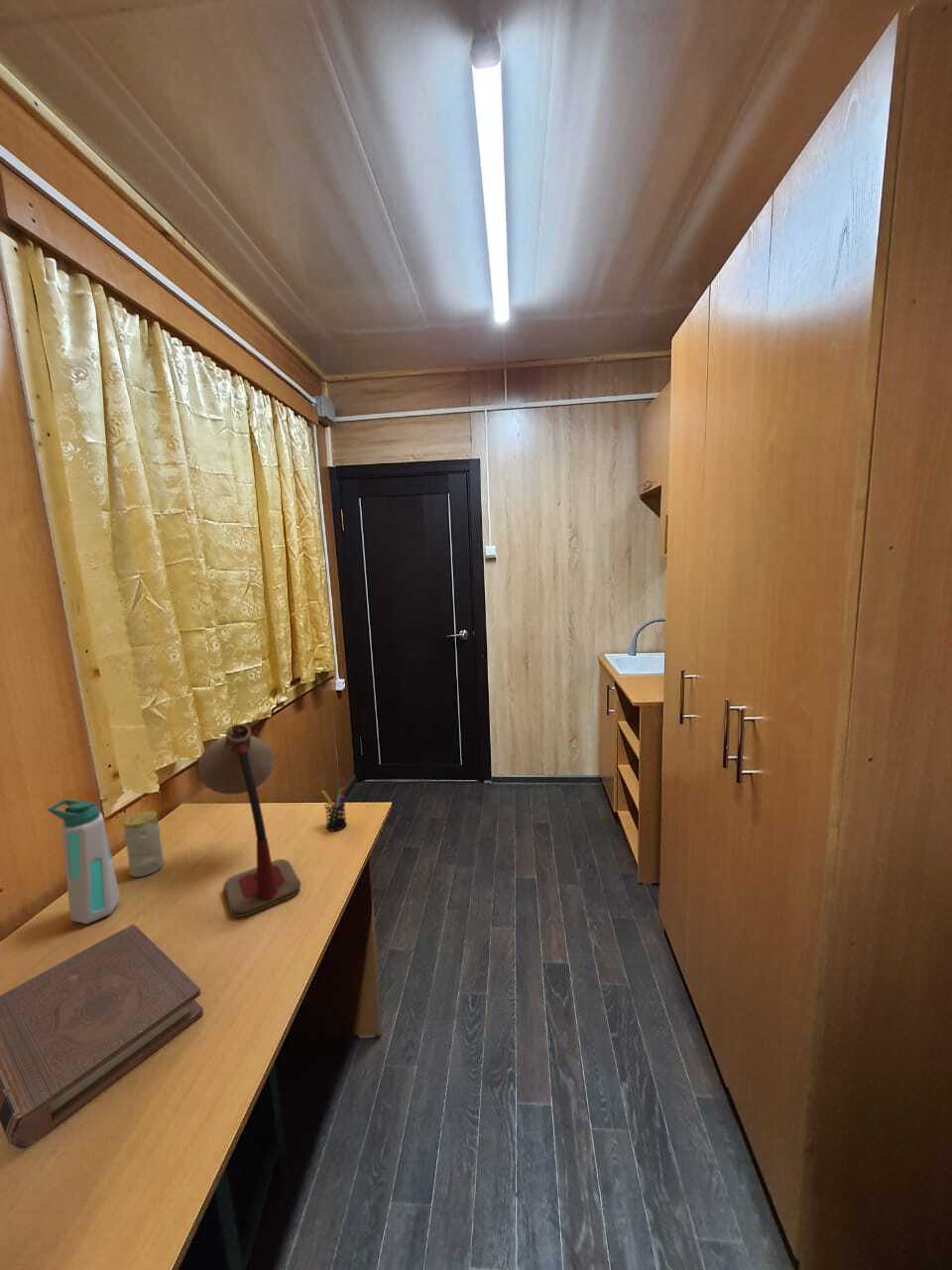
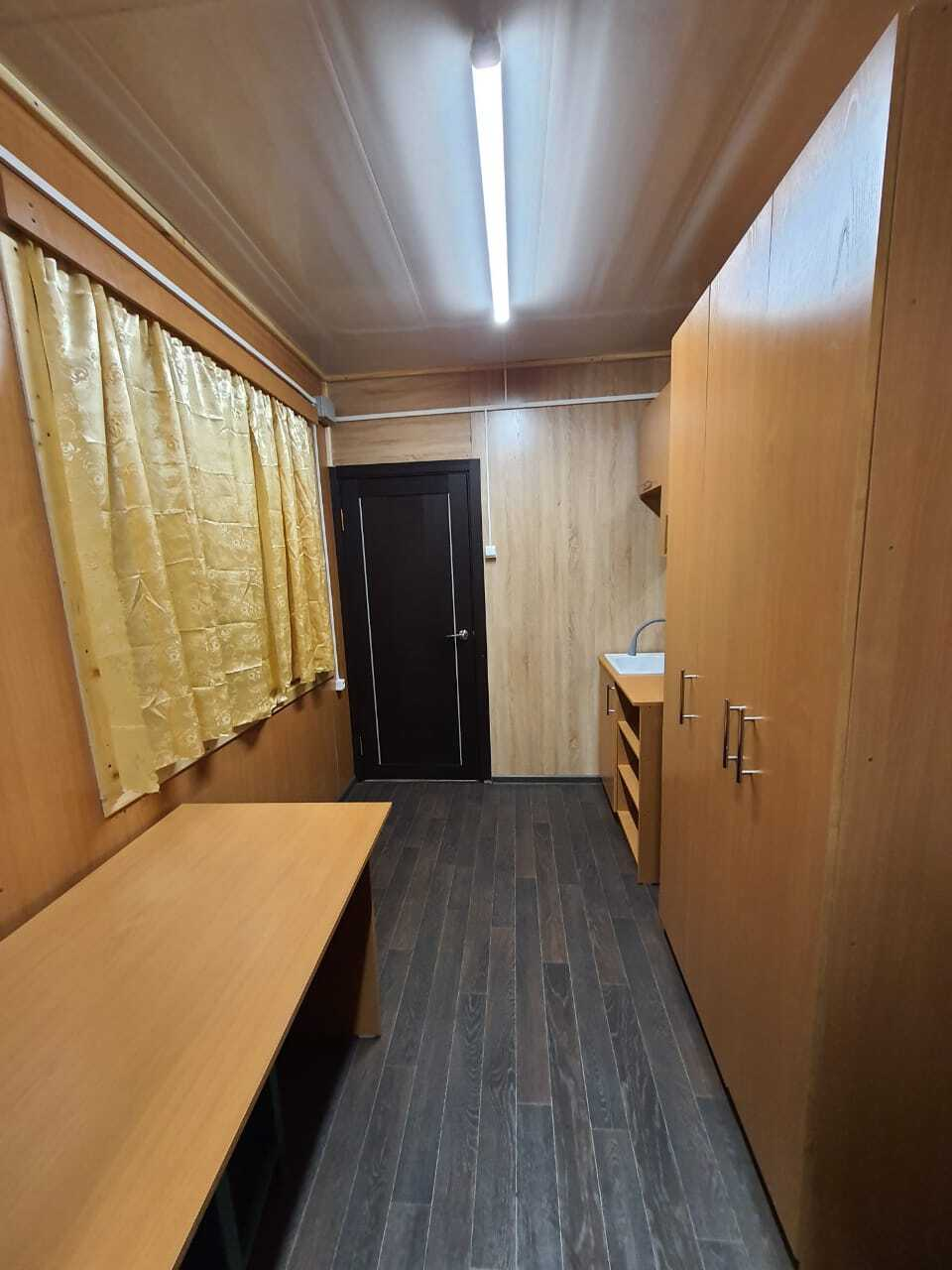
- water bottle (84, 858)
- desk lamp (250, 802)
- pen holder (337, 806)
- book (86, 1014)
- candle (144, 842)
